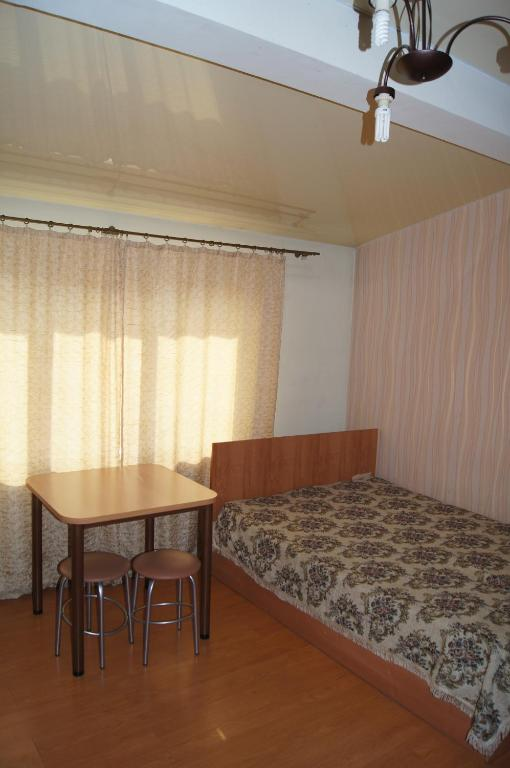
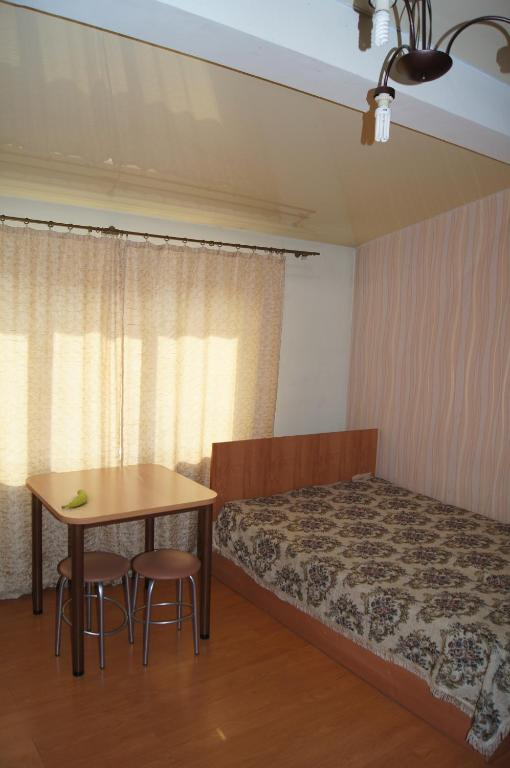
+ fruit (74, 499)
